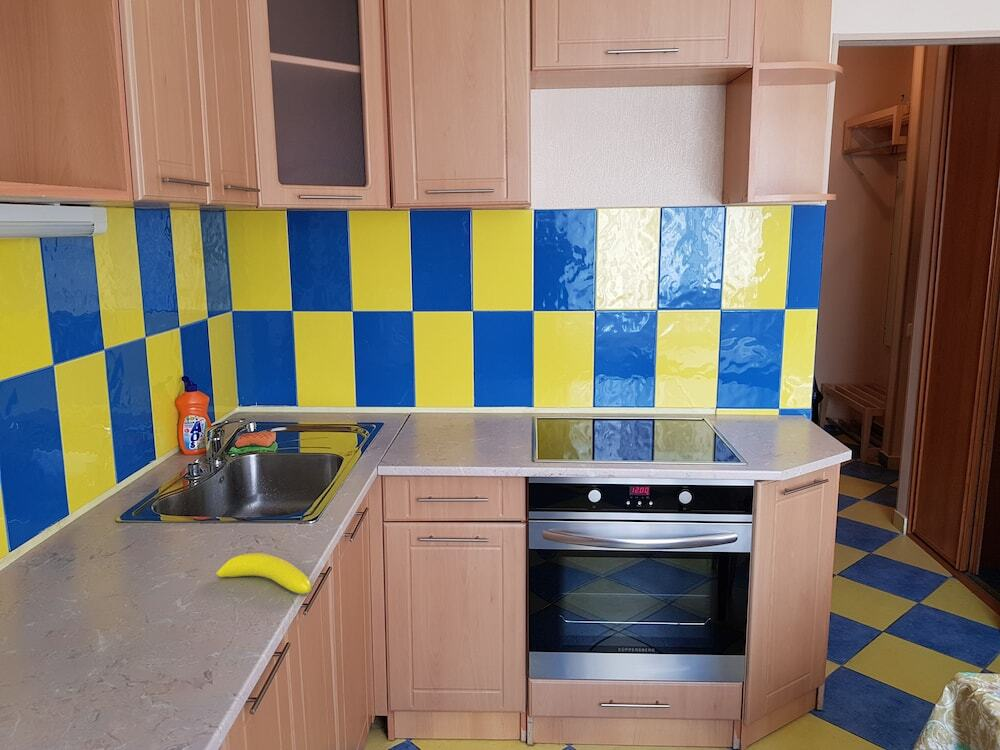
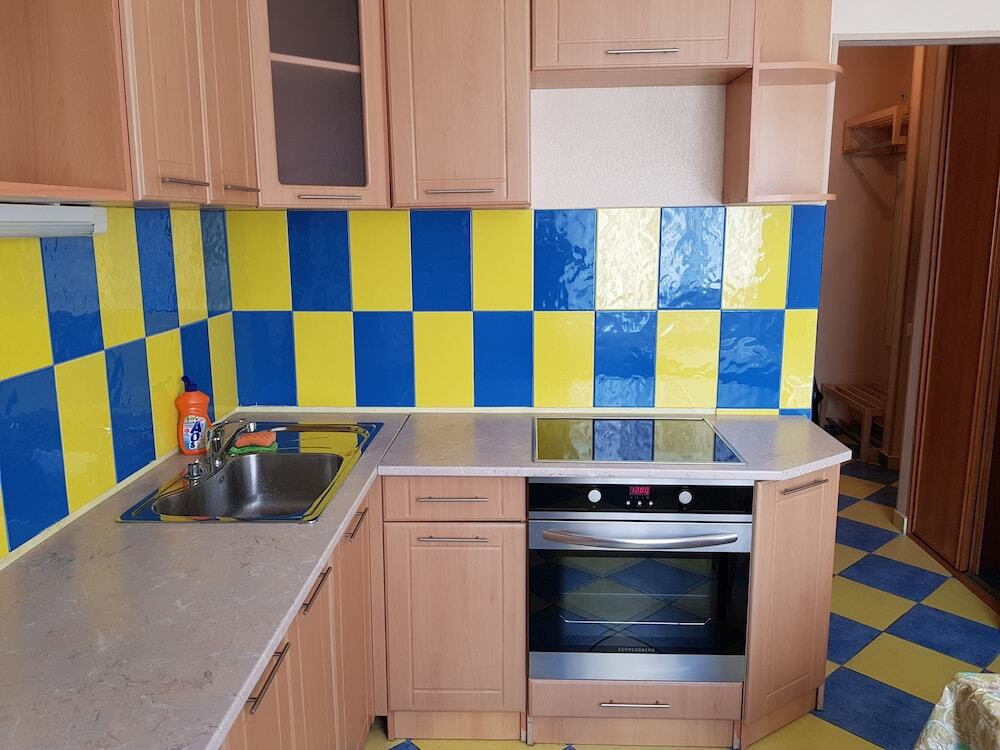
- banana (265, 574)
